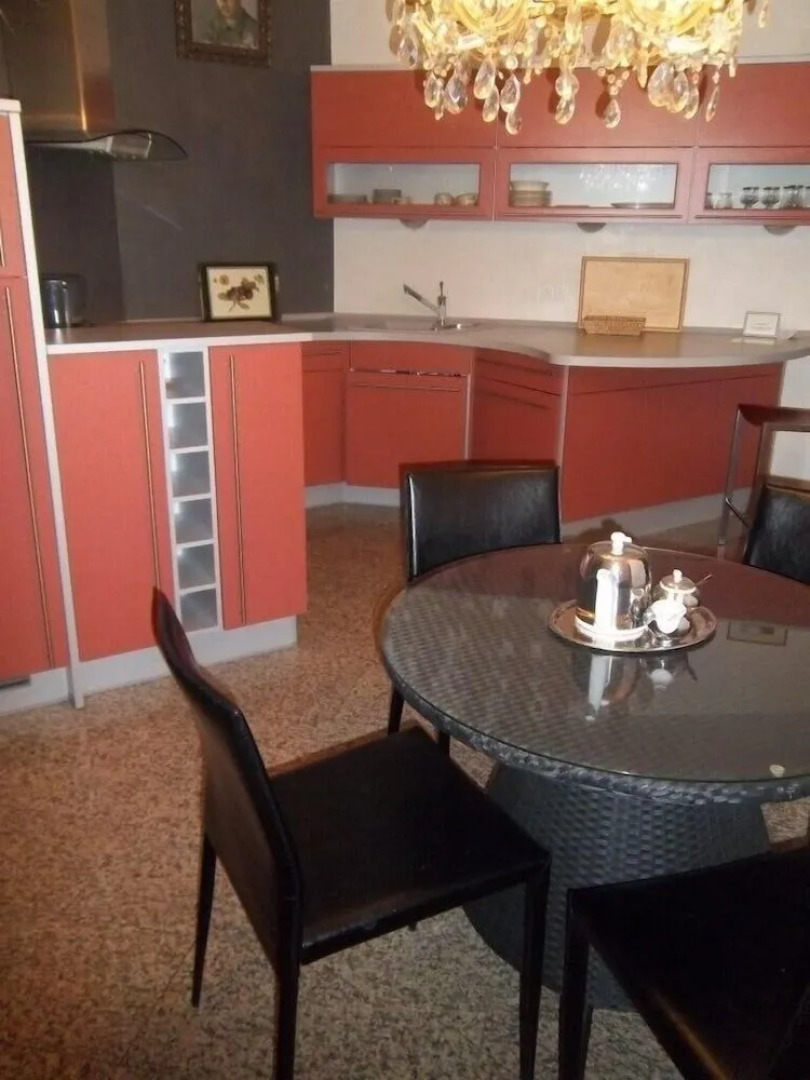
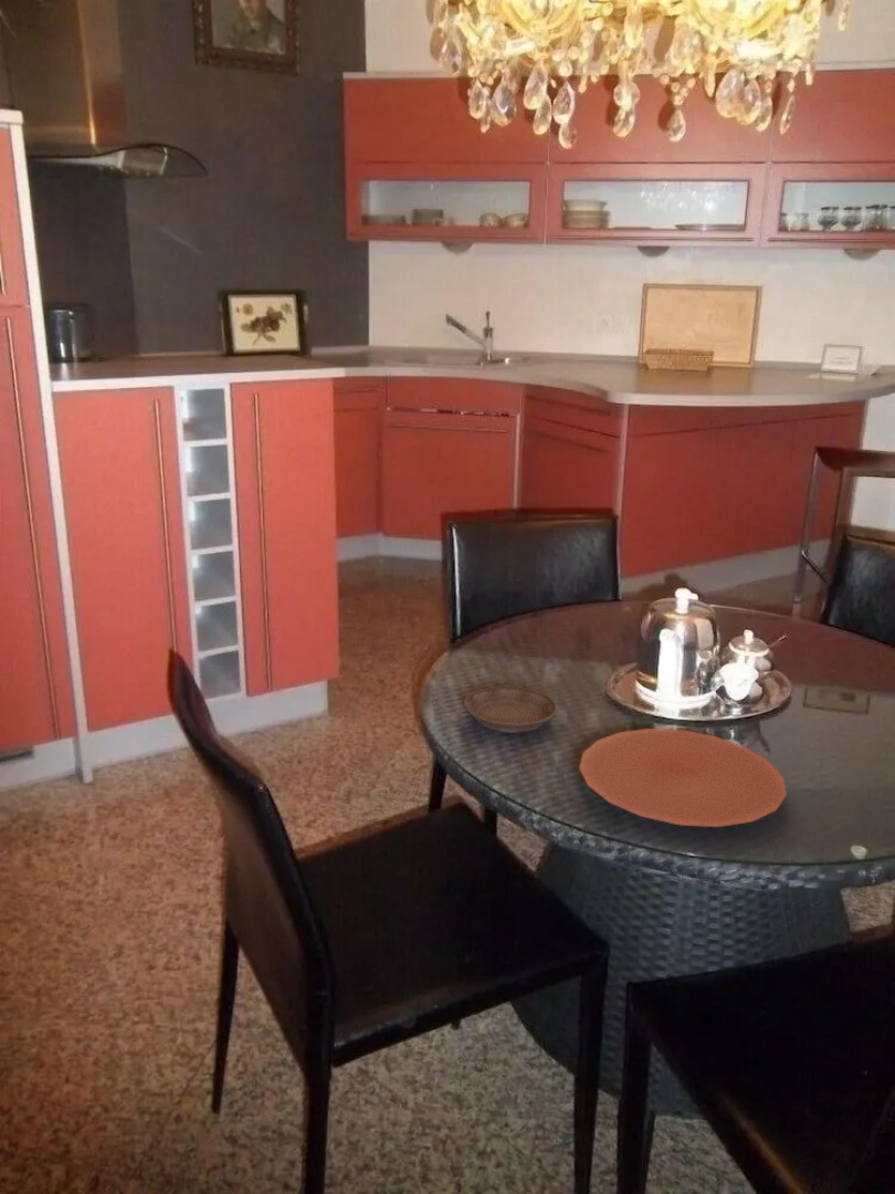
+ saucer (509, 711)
+ plate (680, 779)
